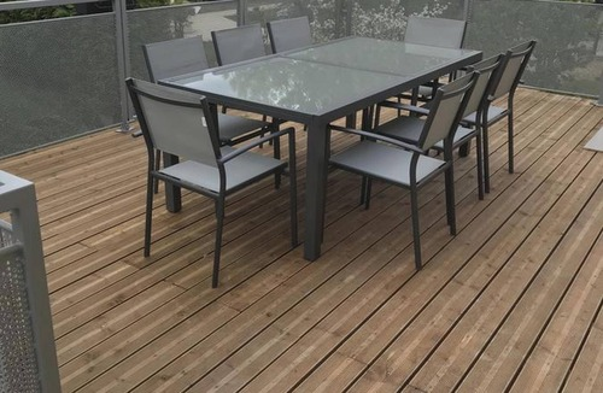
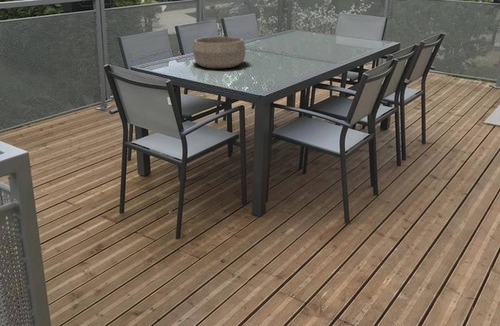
+ decorative bowl (219, 52)
